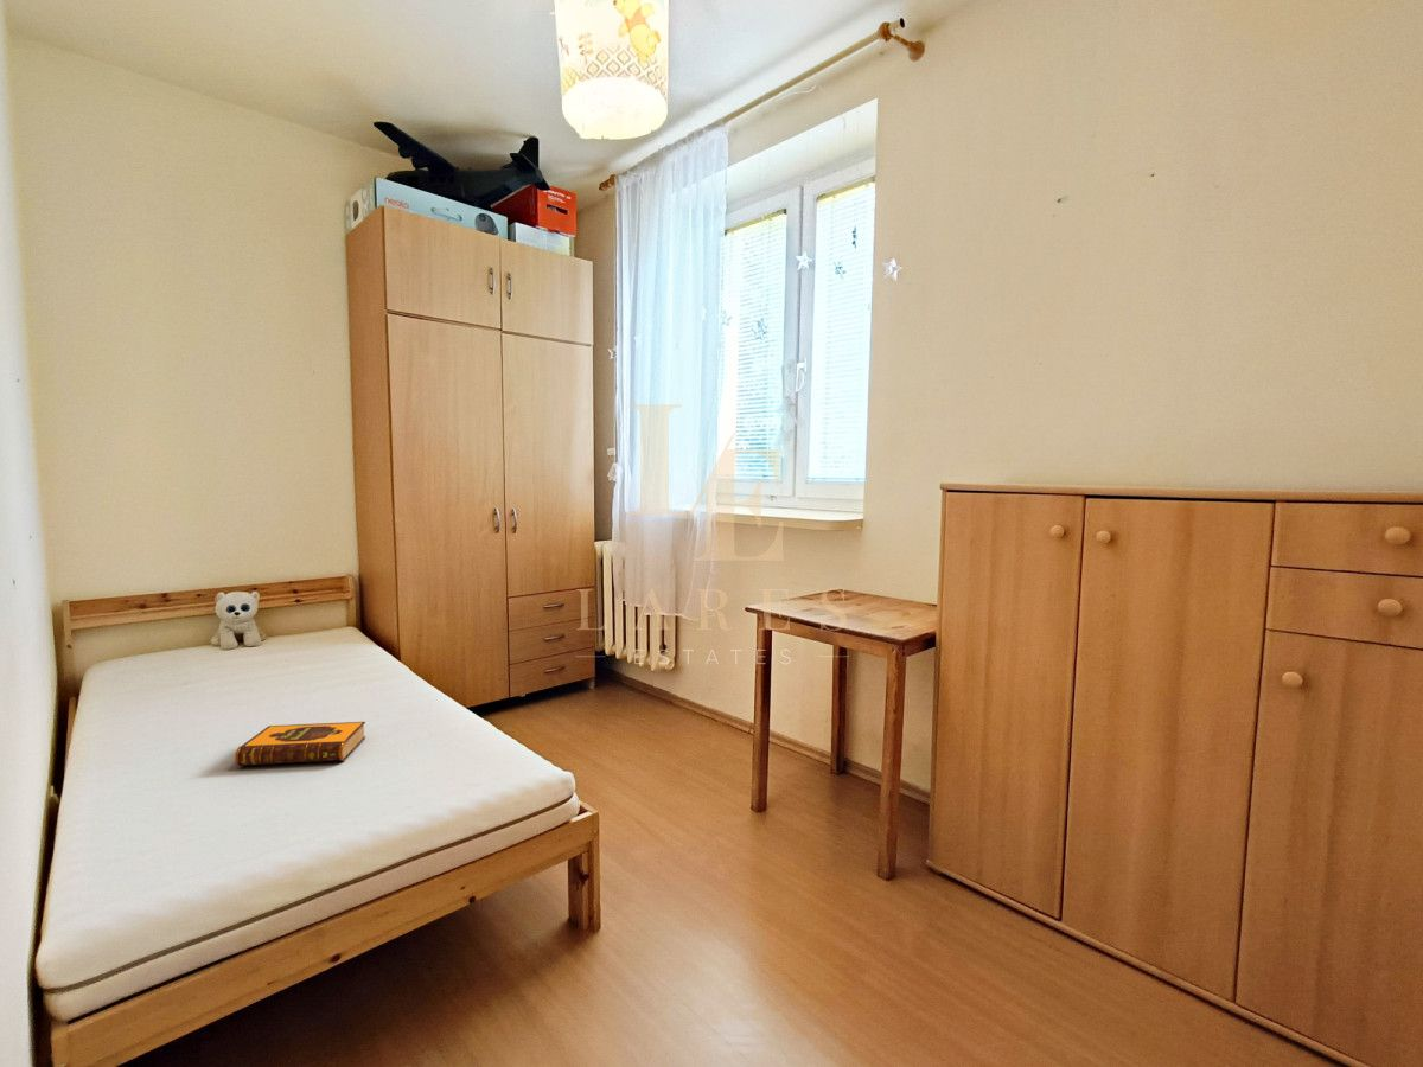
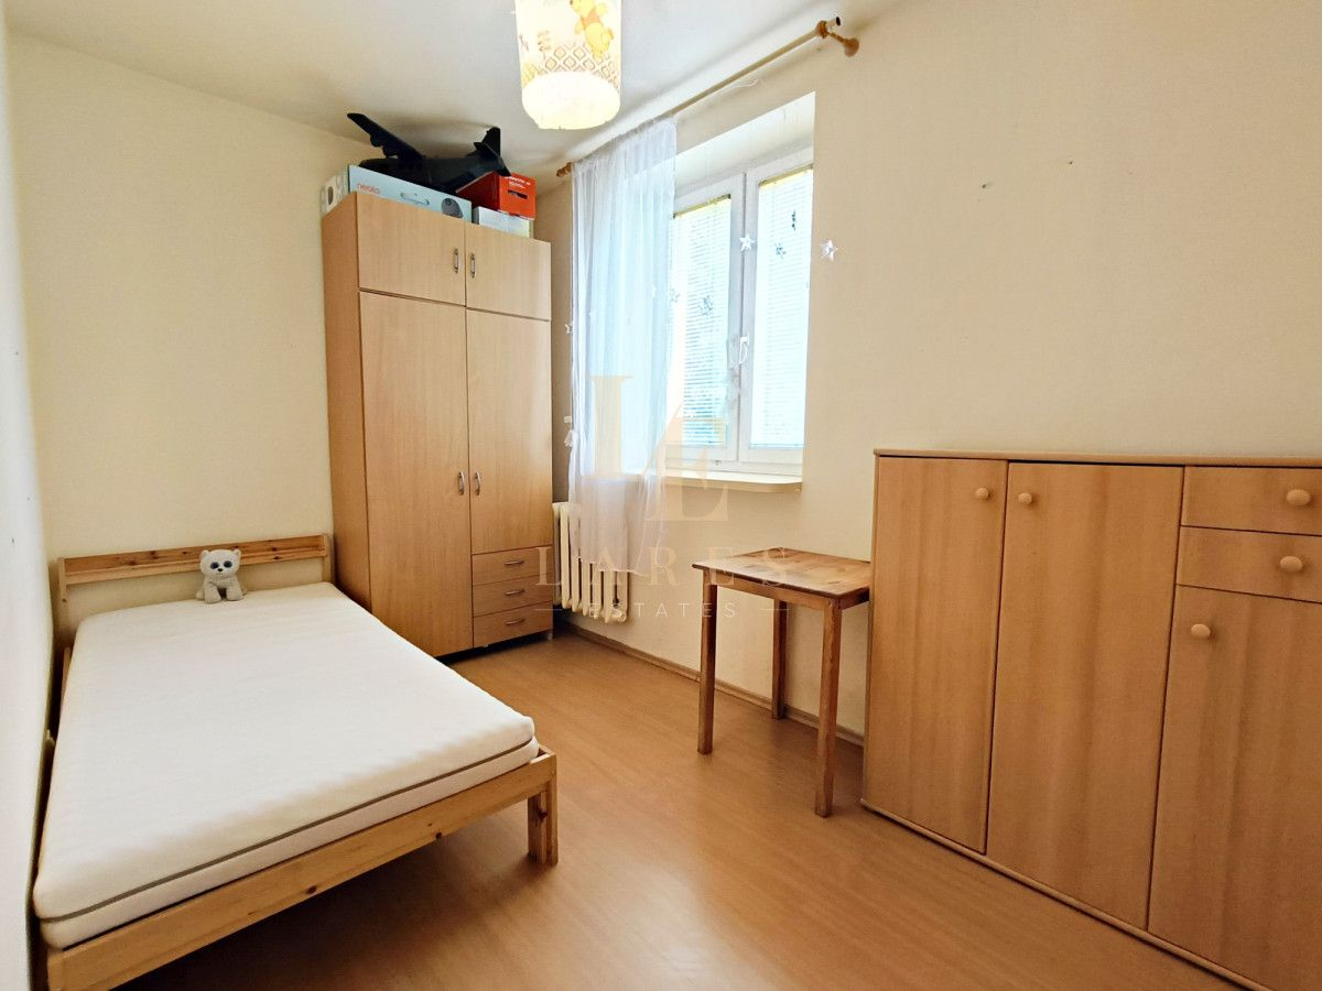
- hardback book (304, 743)
